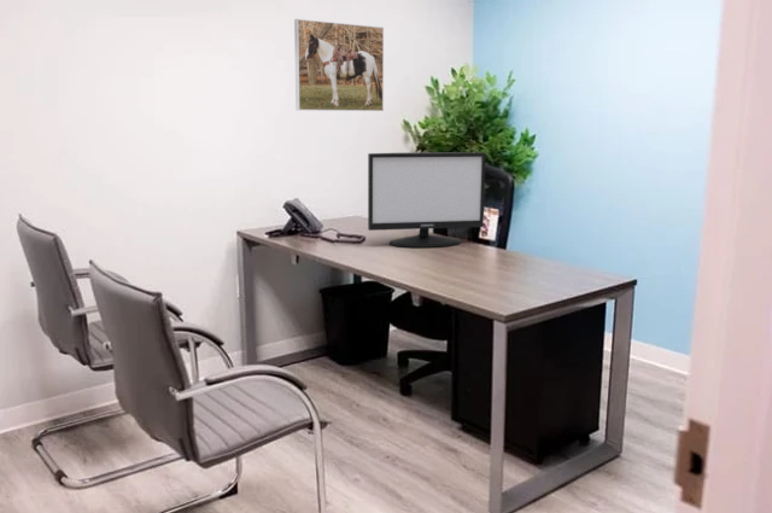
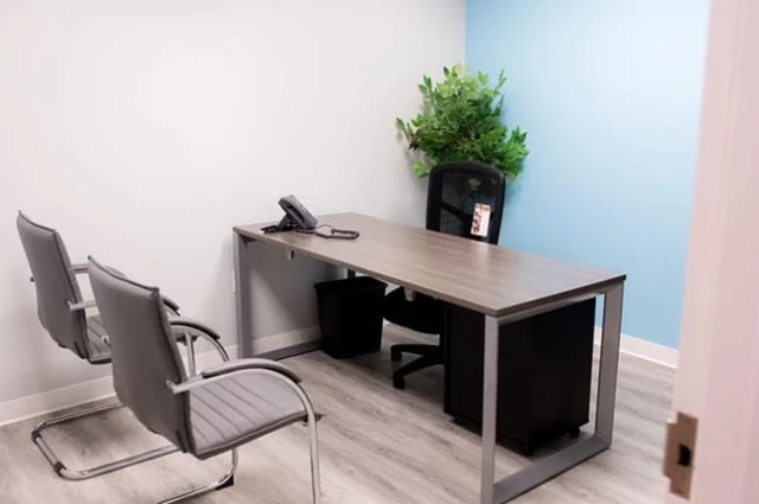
- monitor (426, 198)
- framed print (340, 68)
